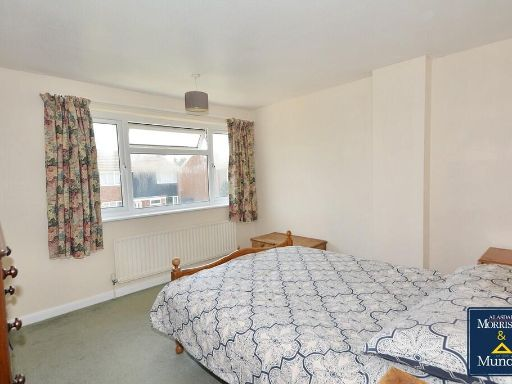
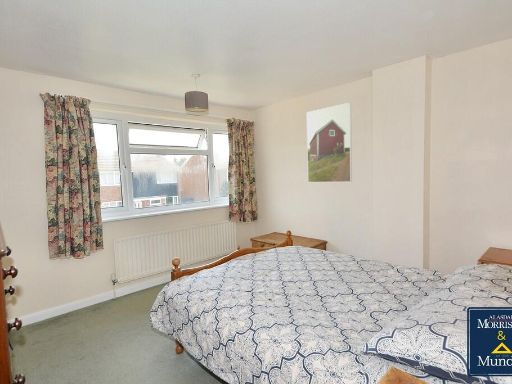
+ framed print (328, 145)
